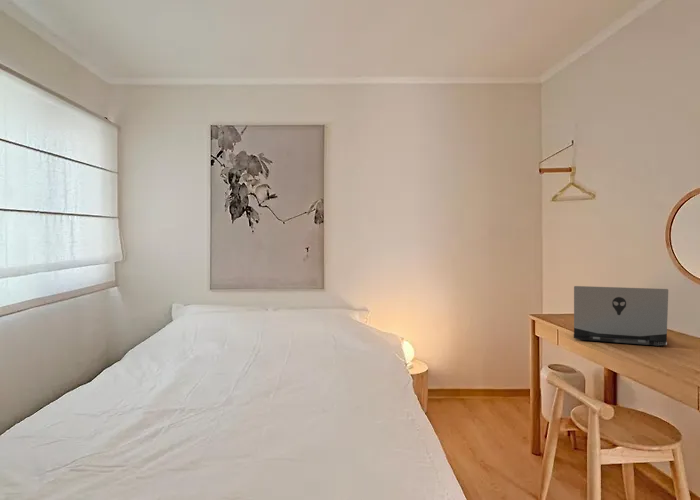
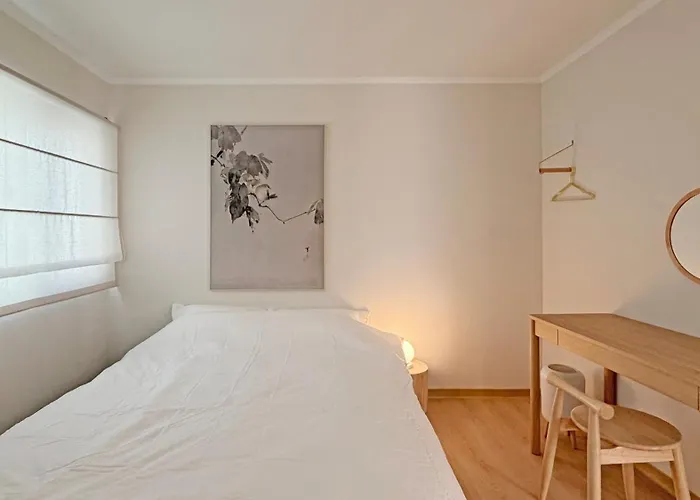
- laptop computer (617, 312)
